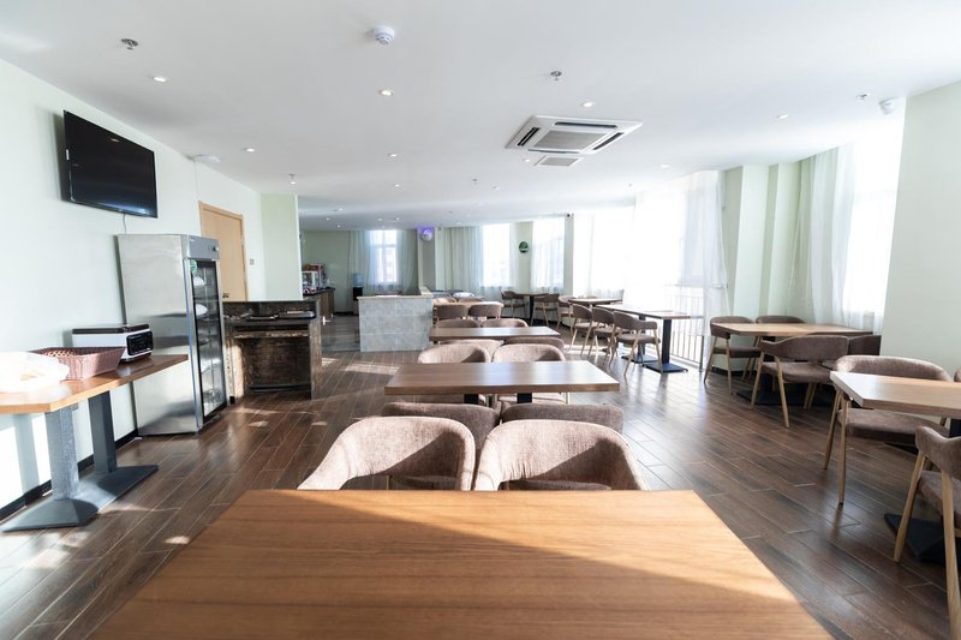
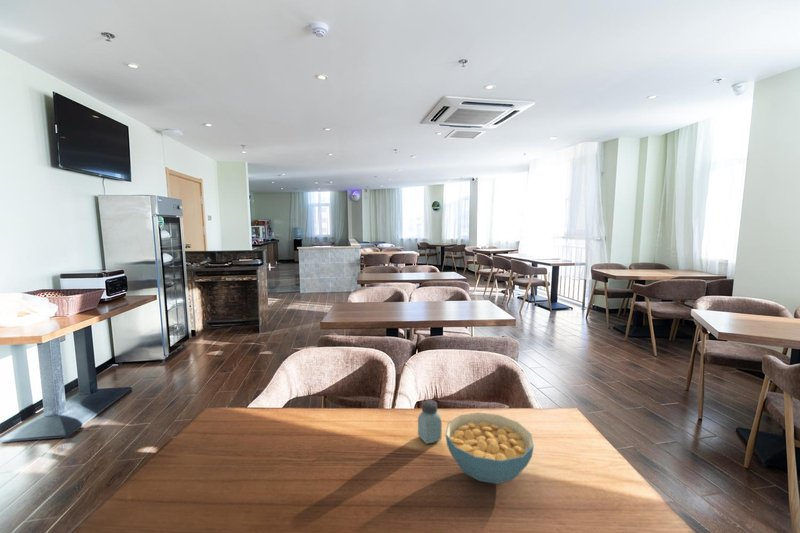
+ cereal bowl (487, 453)
+ saltshaker (429, 420)
